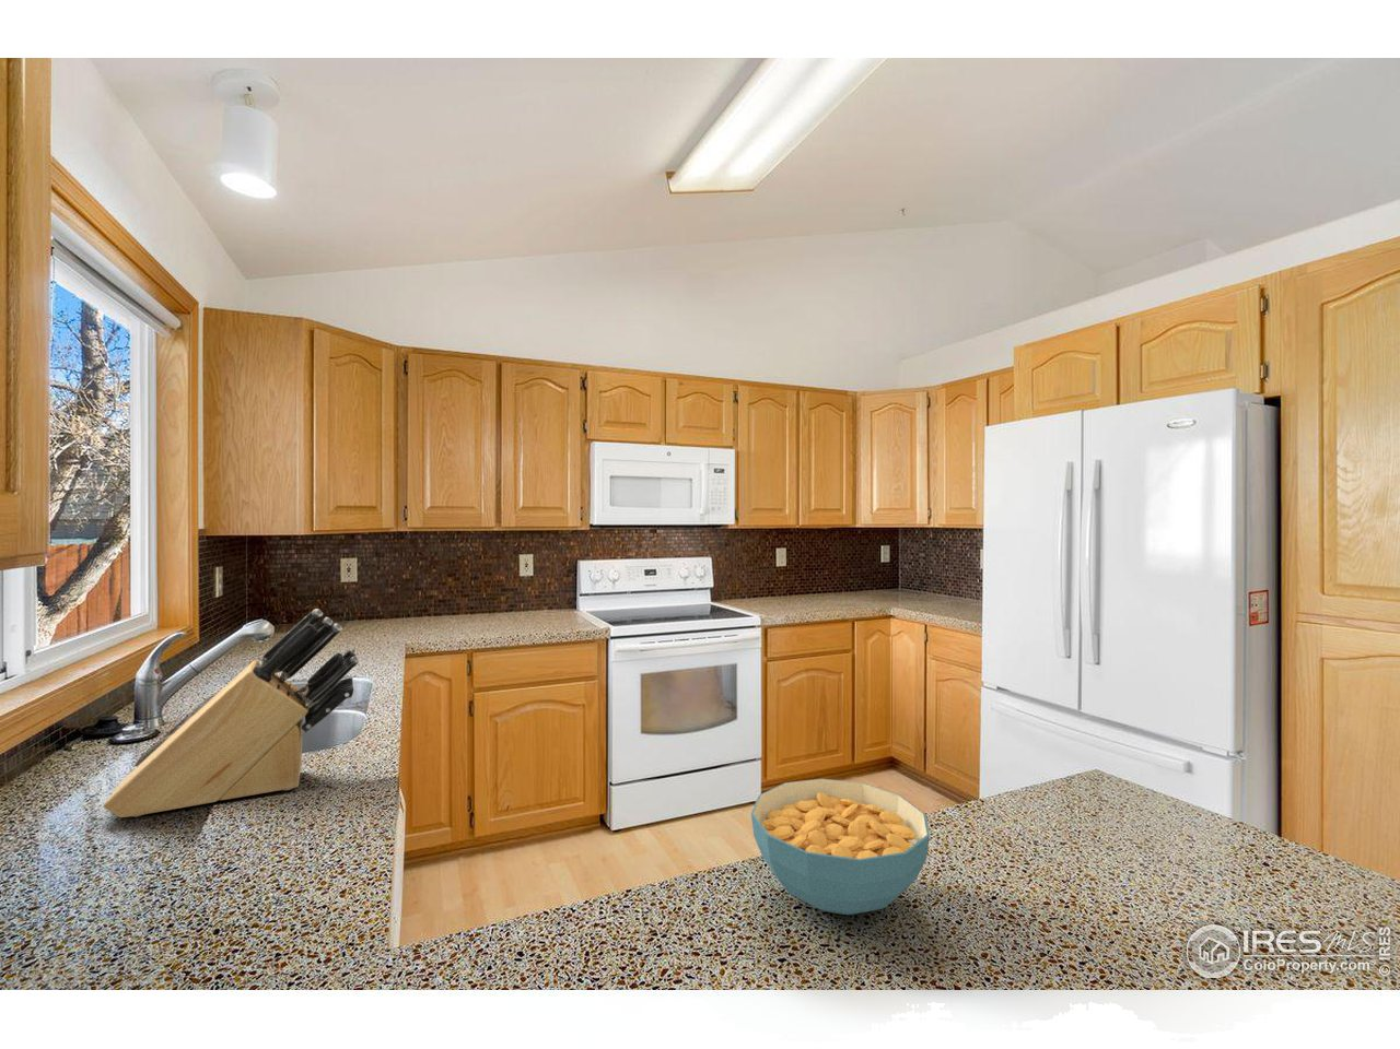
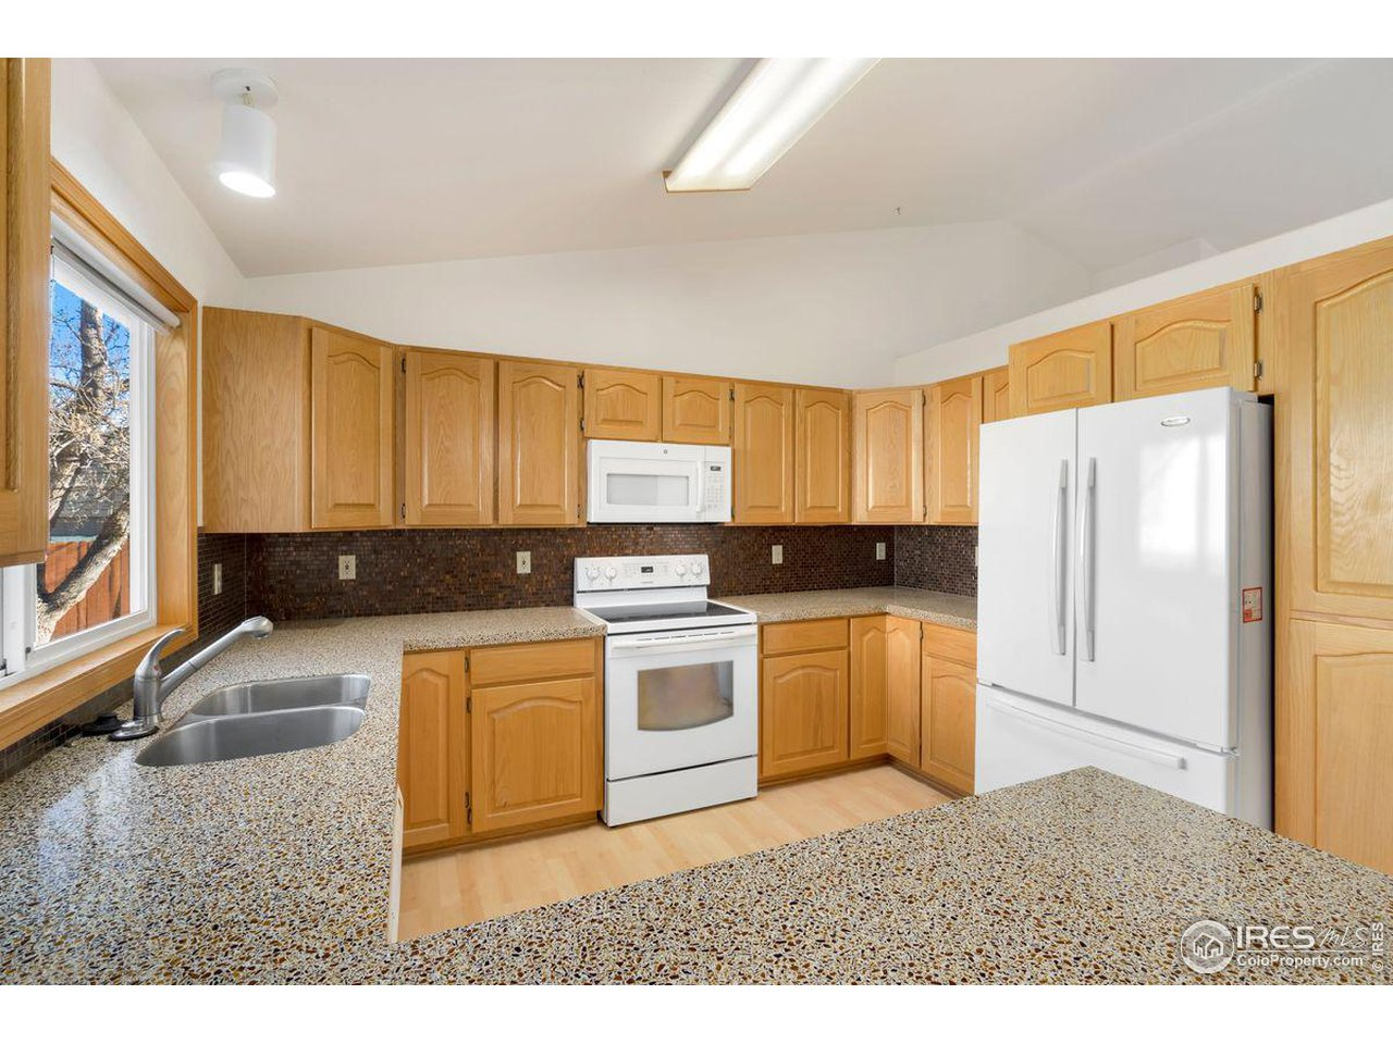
- cereal bowl (838, 855)
- knife block (245, 702)
